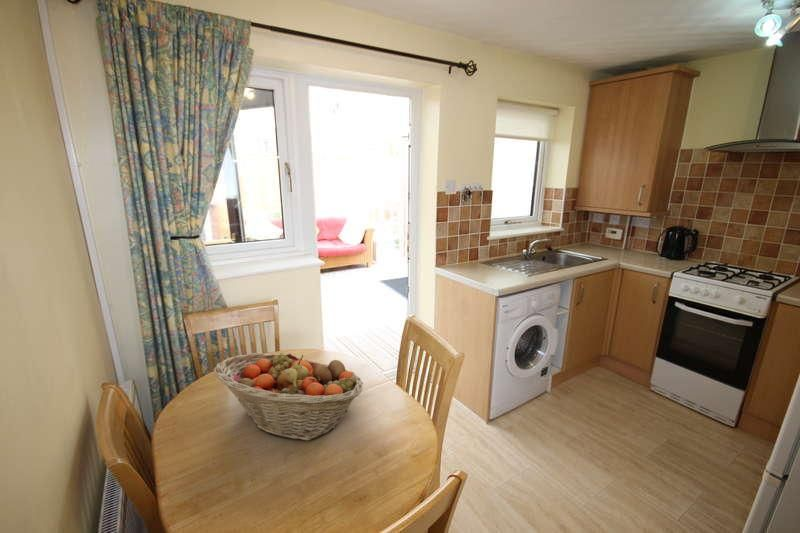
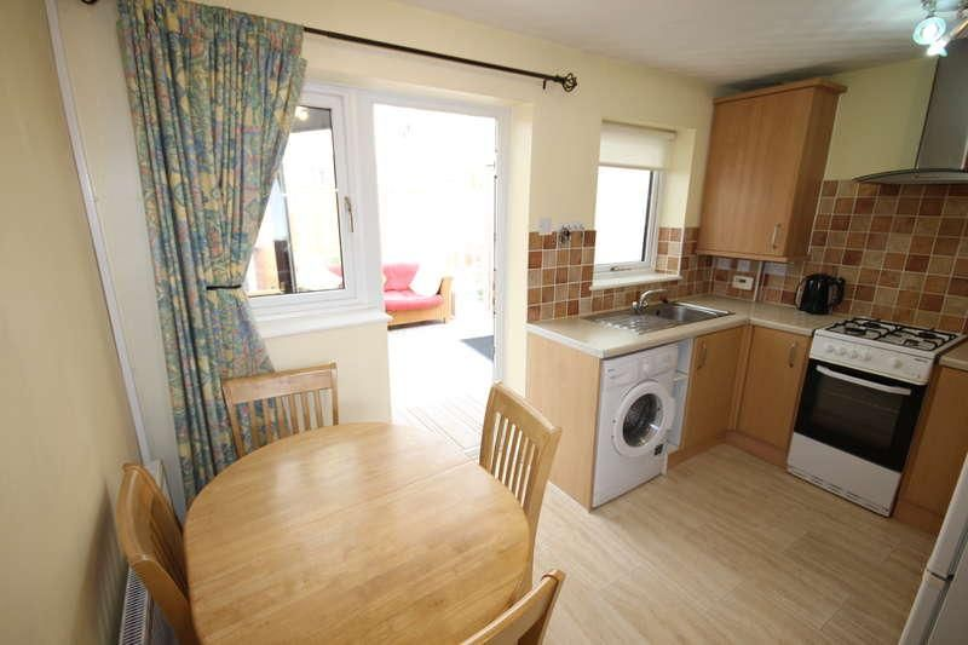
- fruit basket (291, 385)
